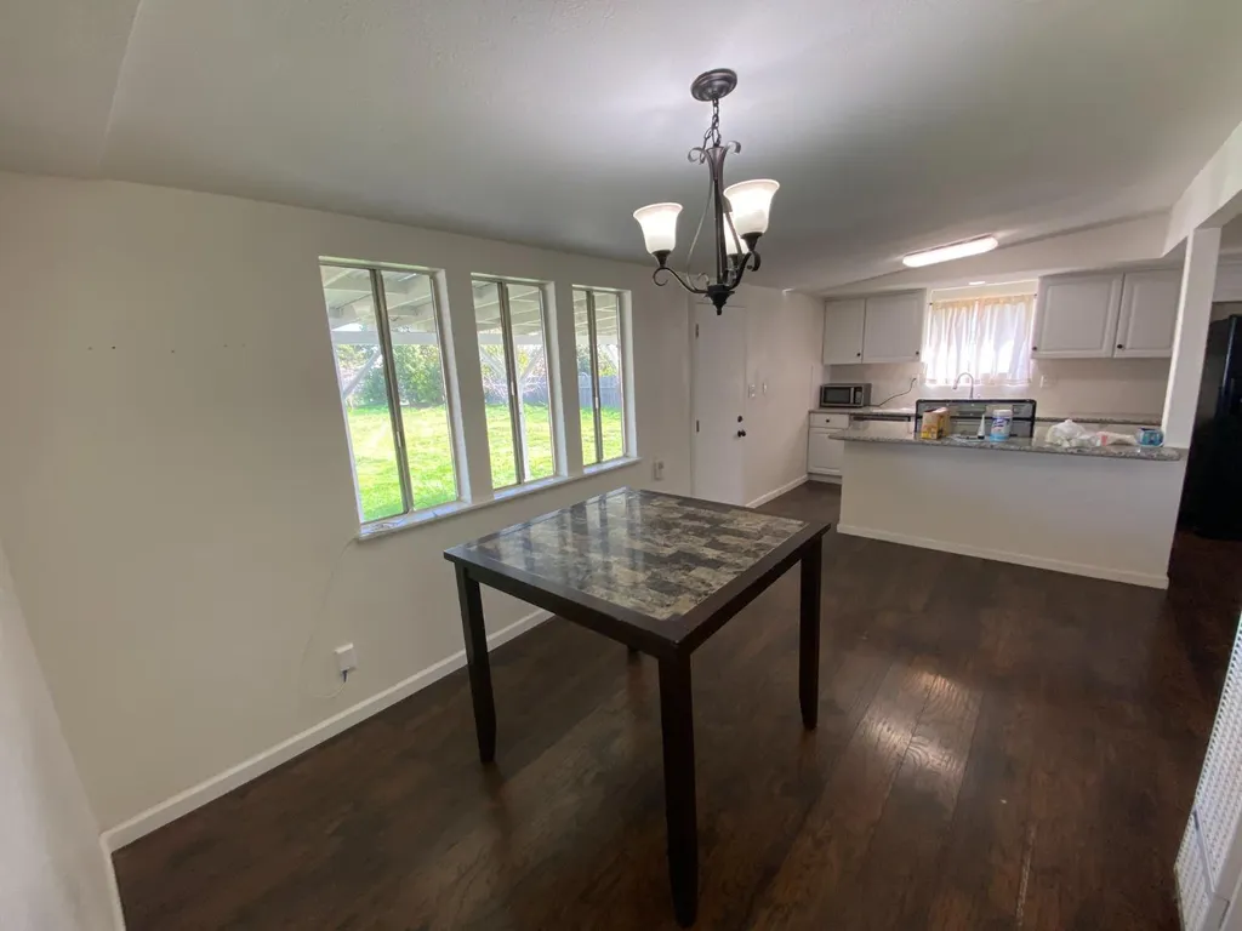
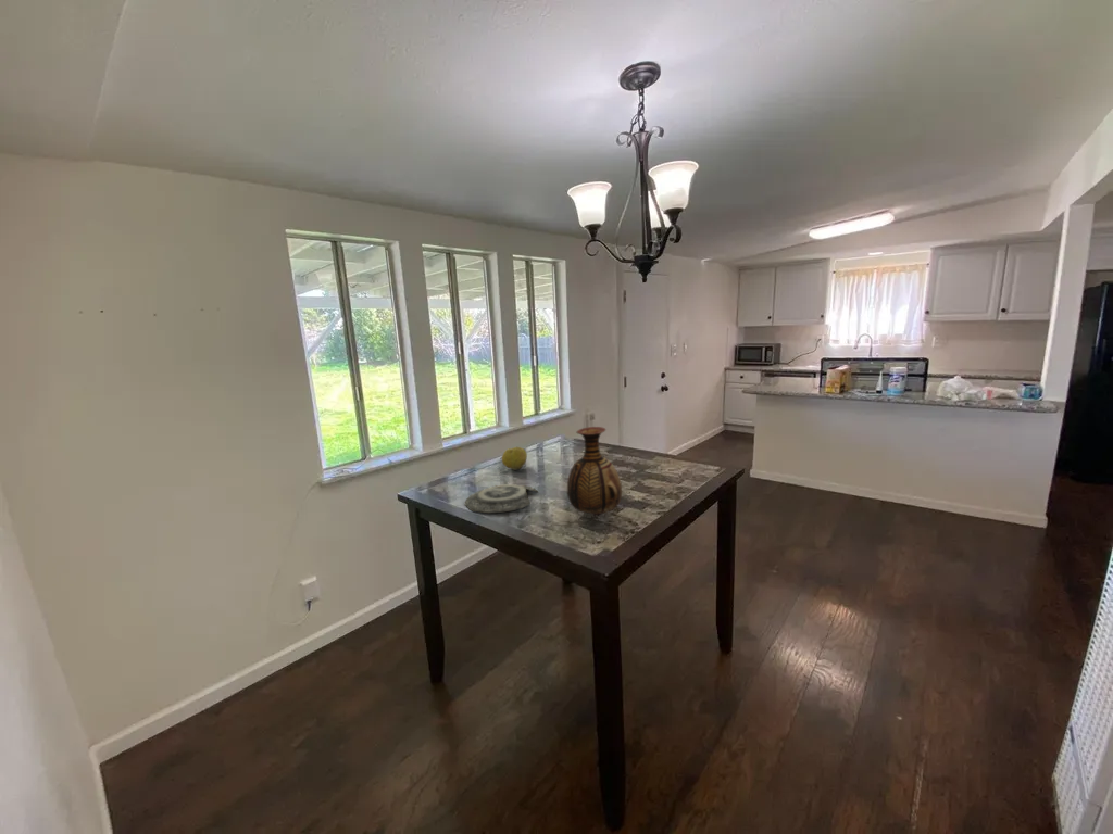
+ plate (502, 494)
+ vase (592, 472)
+ fruit (514, 458)
